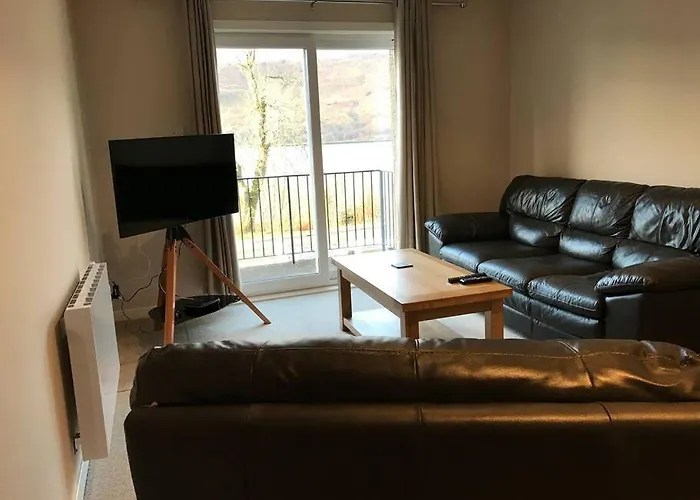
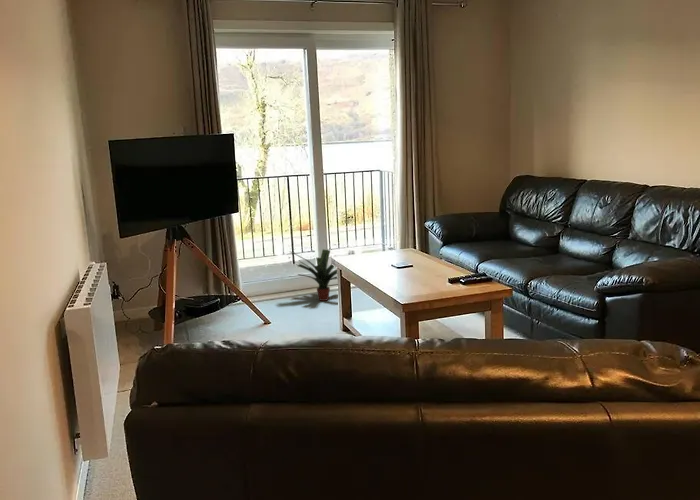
+ potted plant (318, 273)
